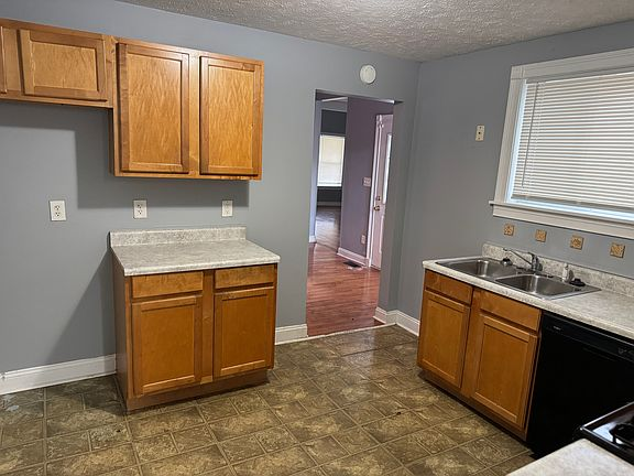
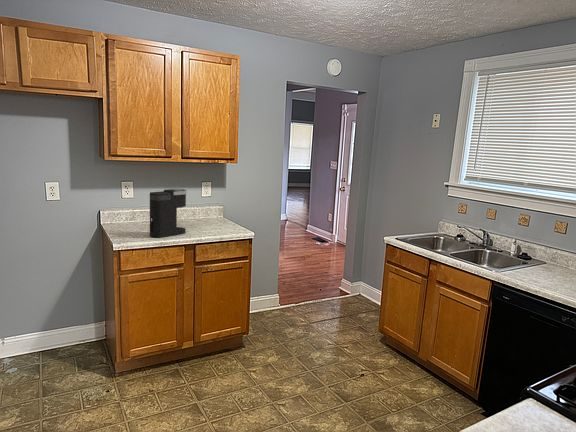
+ coffee maker (168, 212)
